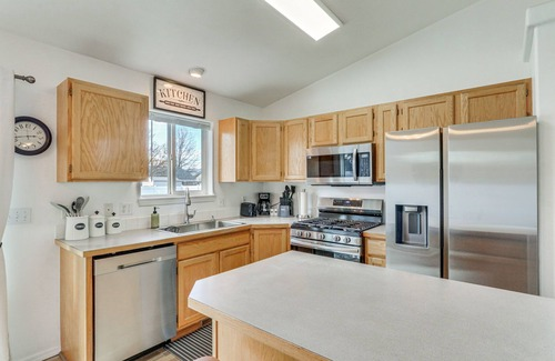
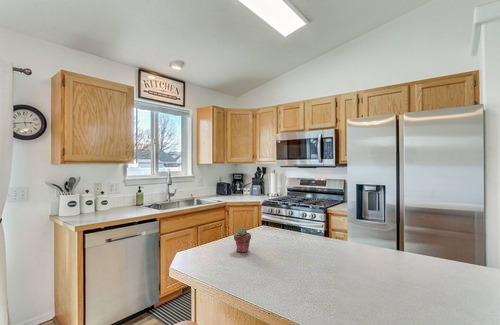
+ potted succulent (242, 239)
